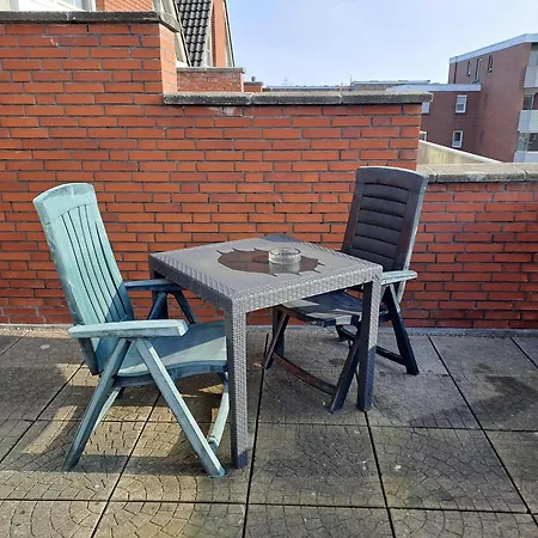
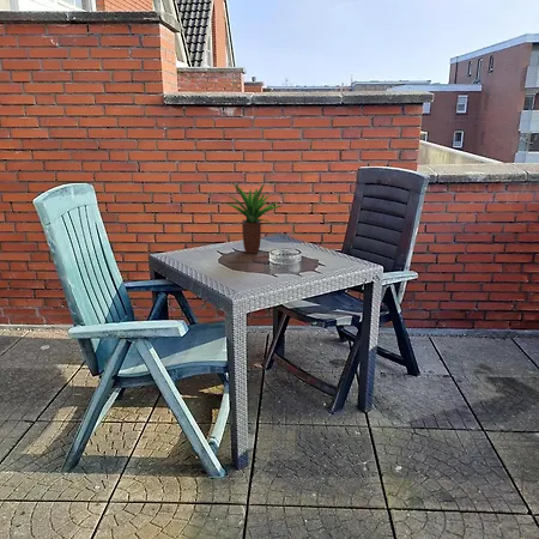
+ potted plant (255, 217)
